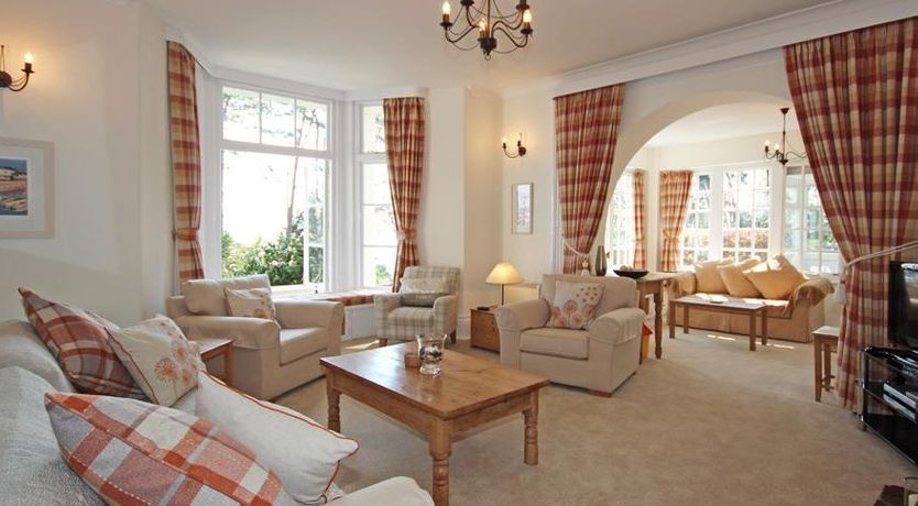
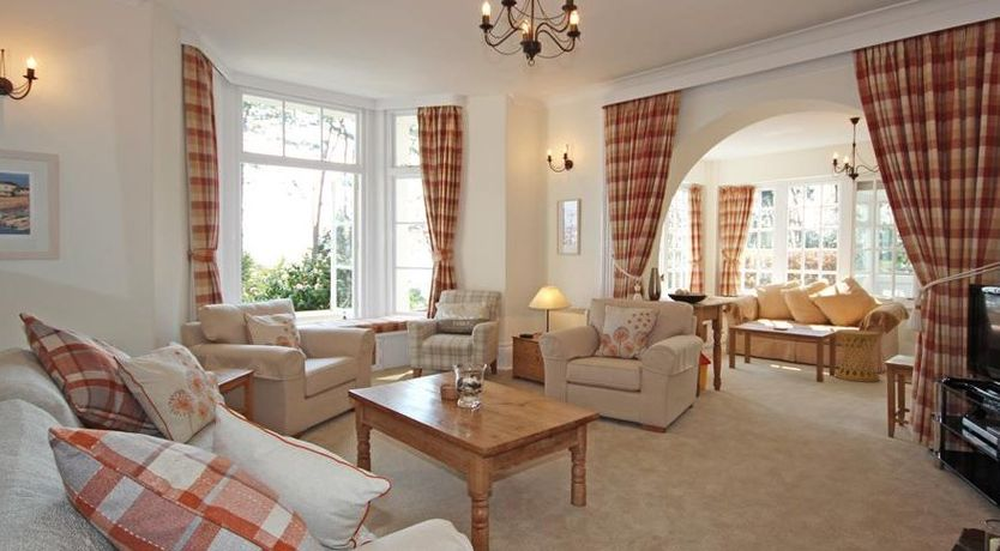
+ side table (857, 355)
